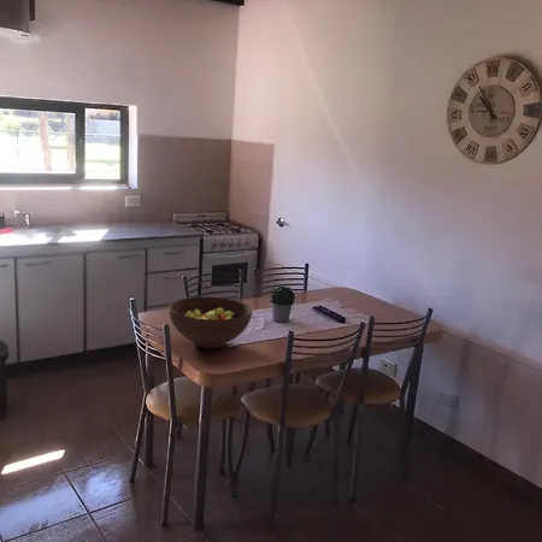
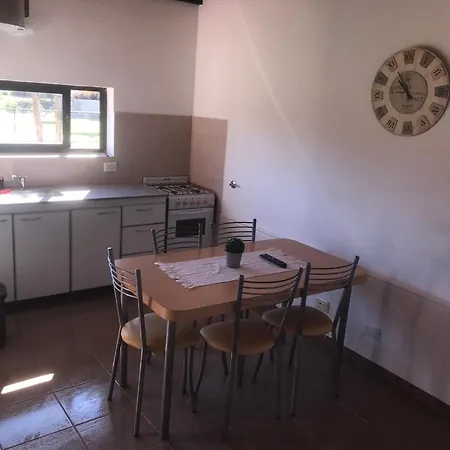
- fruit bowl (210, 325)
